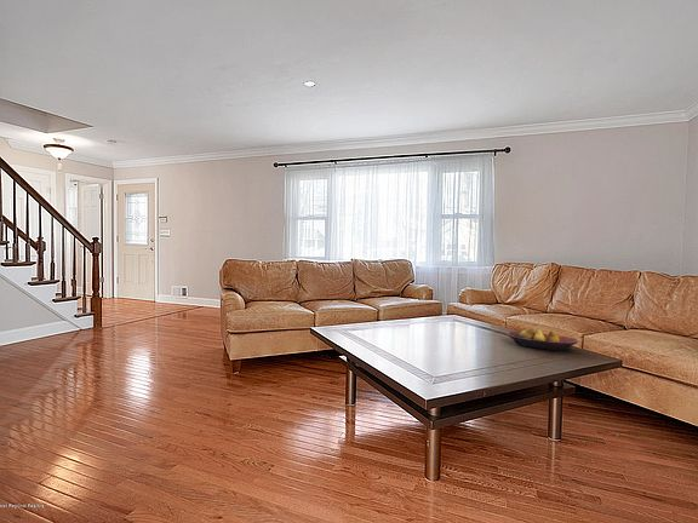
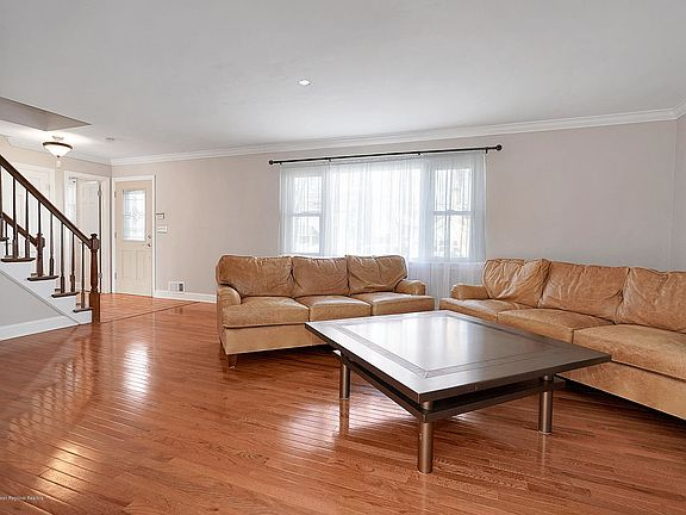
- fruit bowl (540, 338)
